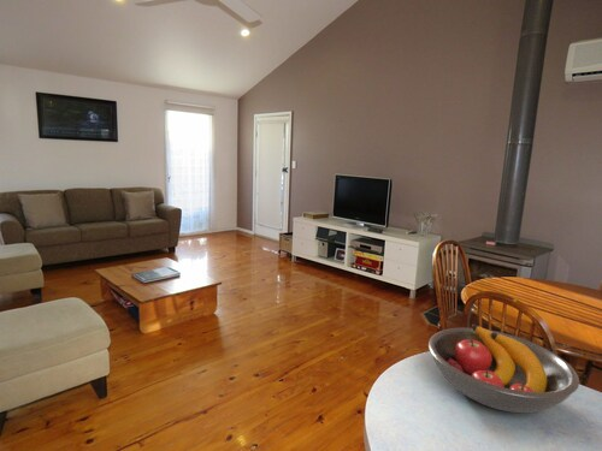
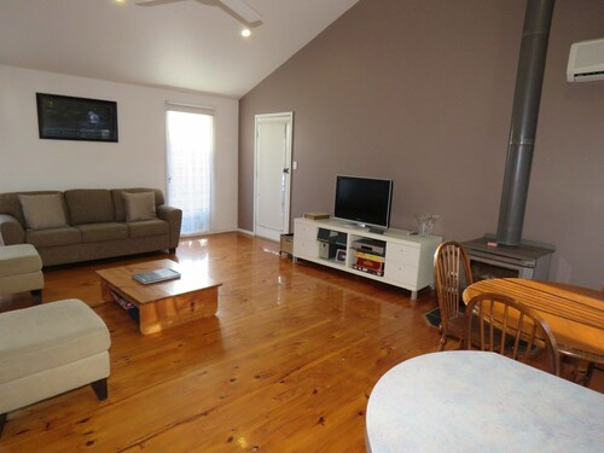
- fruit bowl (496, 368)
